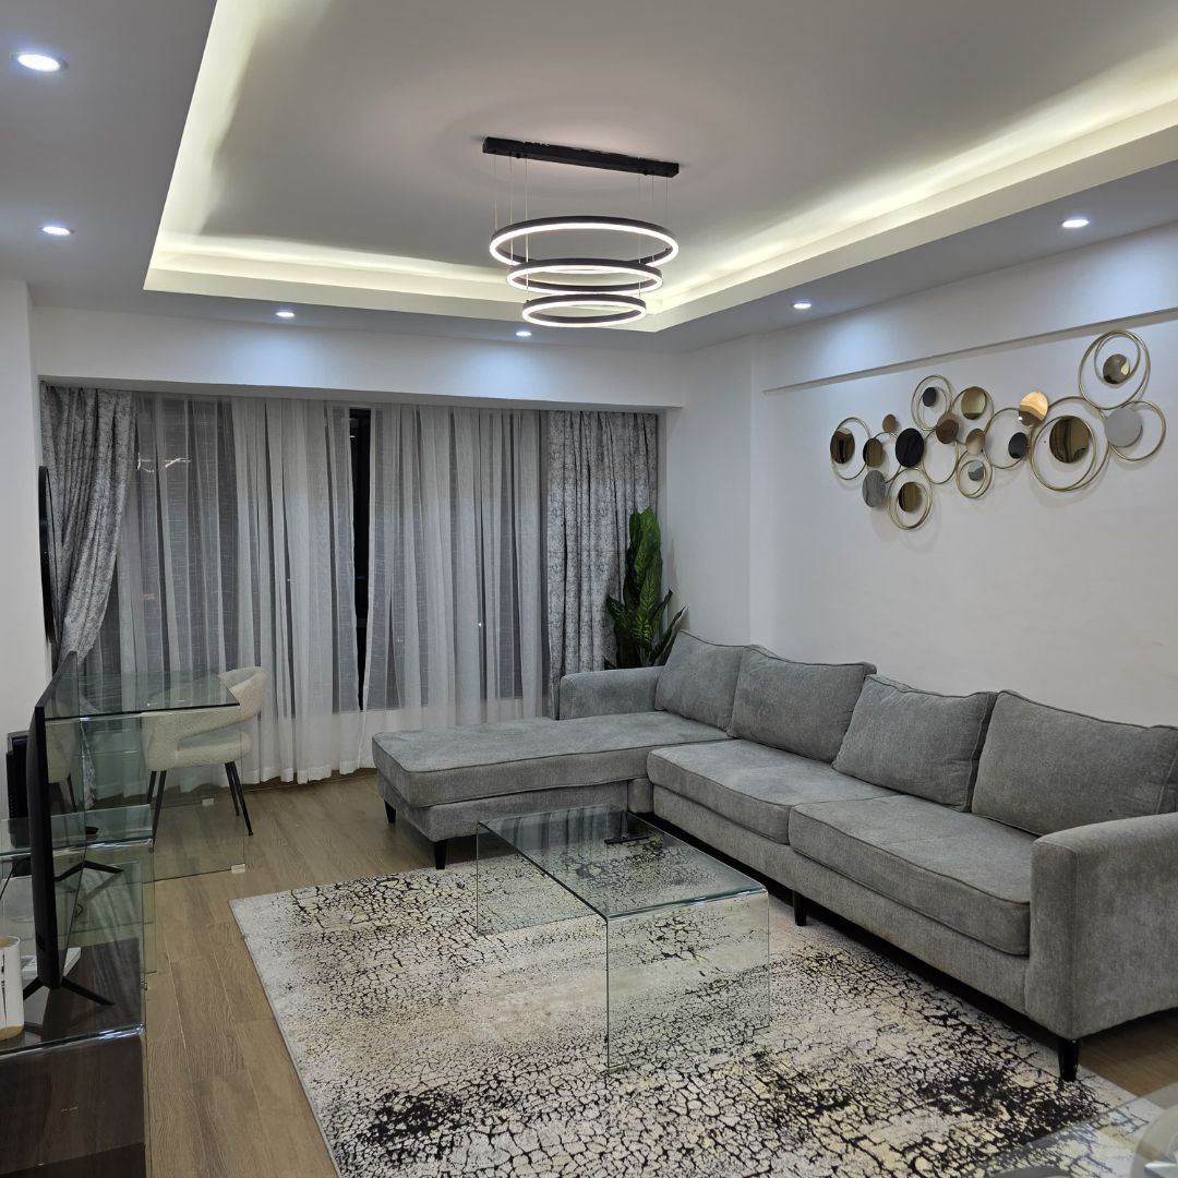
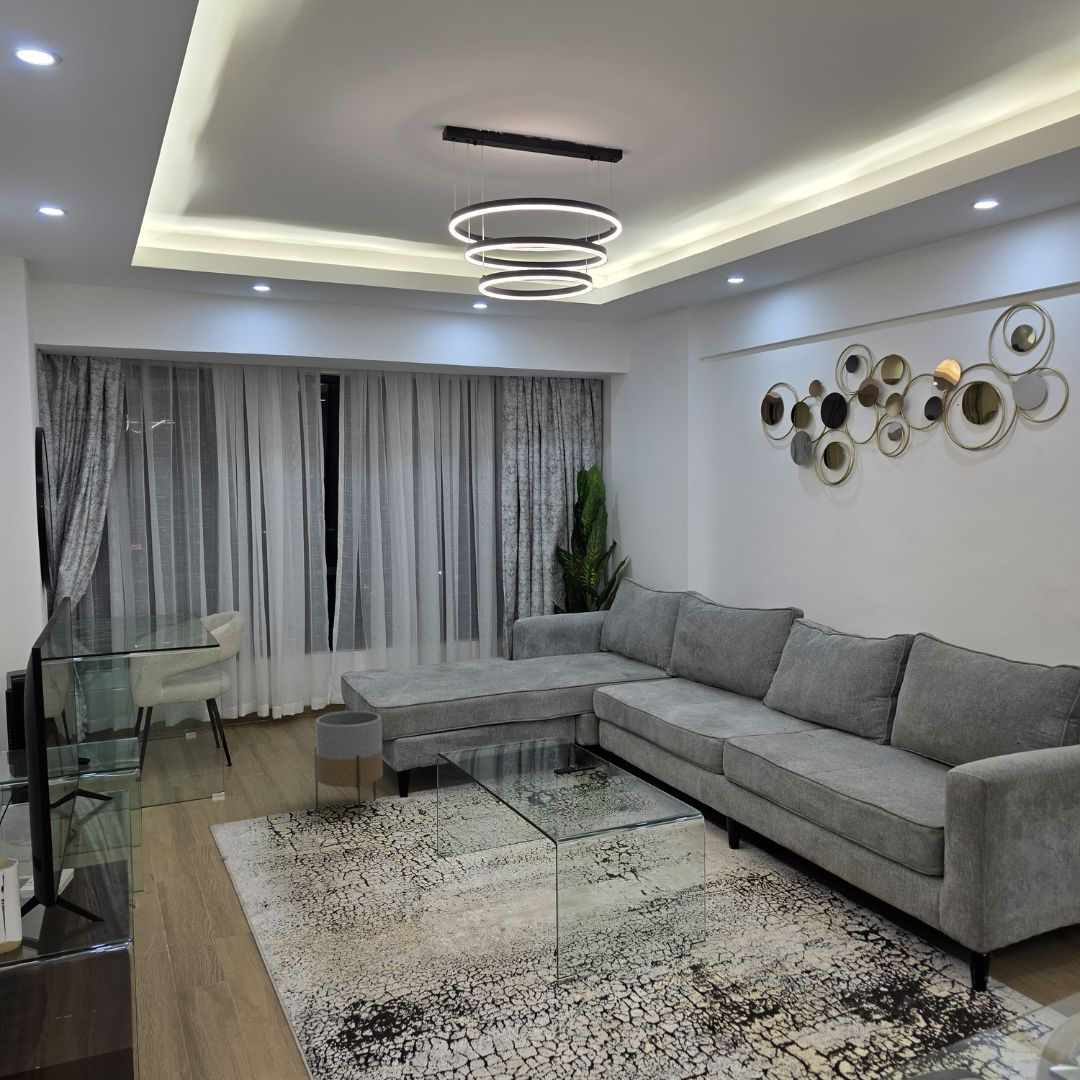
+ planter (350, 763)
